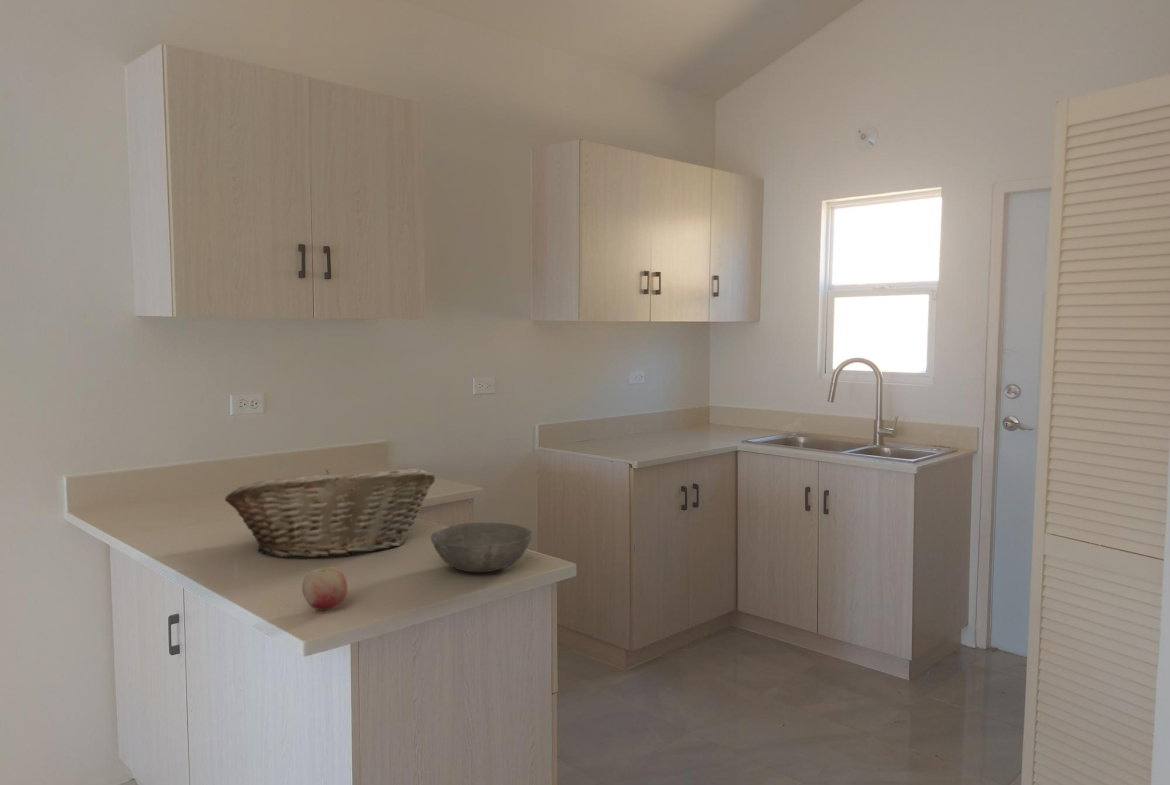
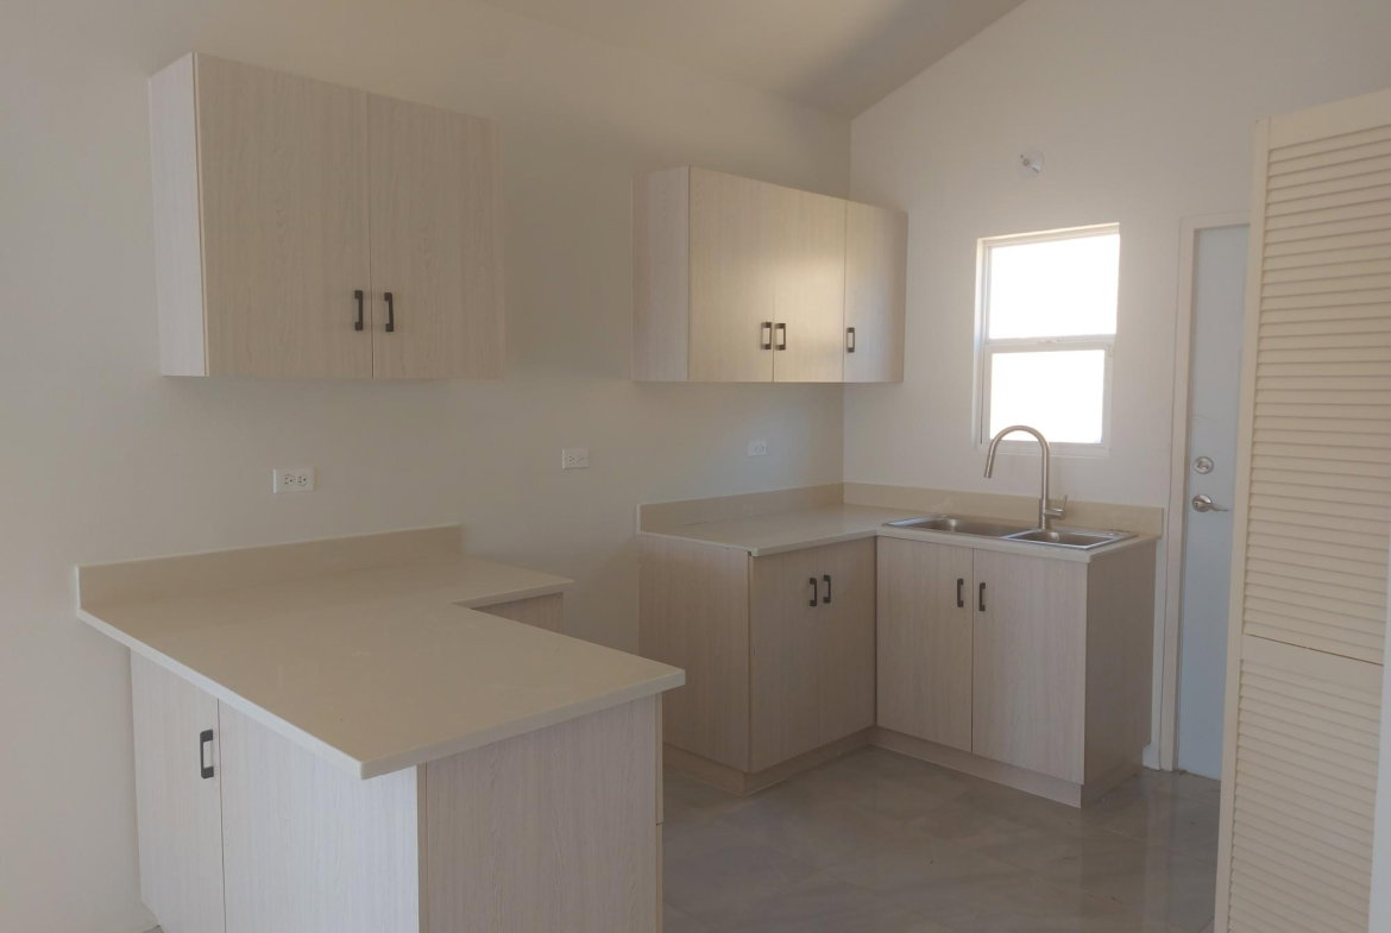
- fruit (325, 588)
- fruit basket (334, 504)
- bowl (482, 550)
